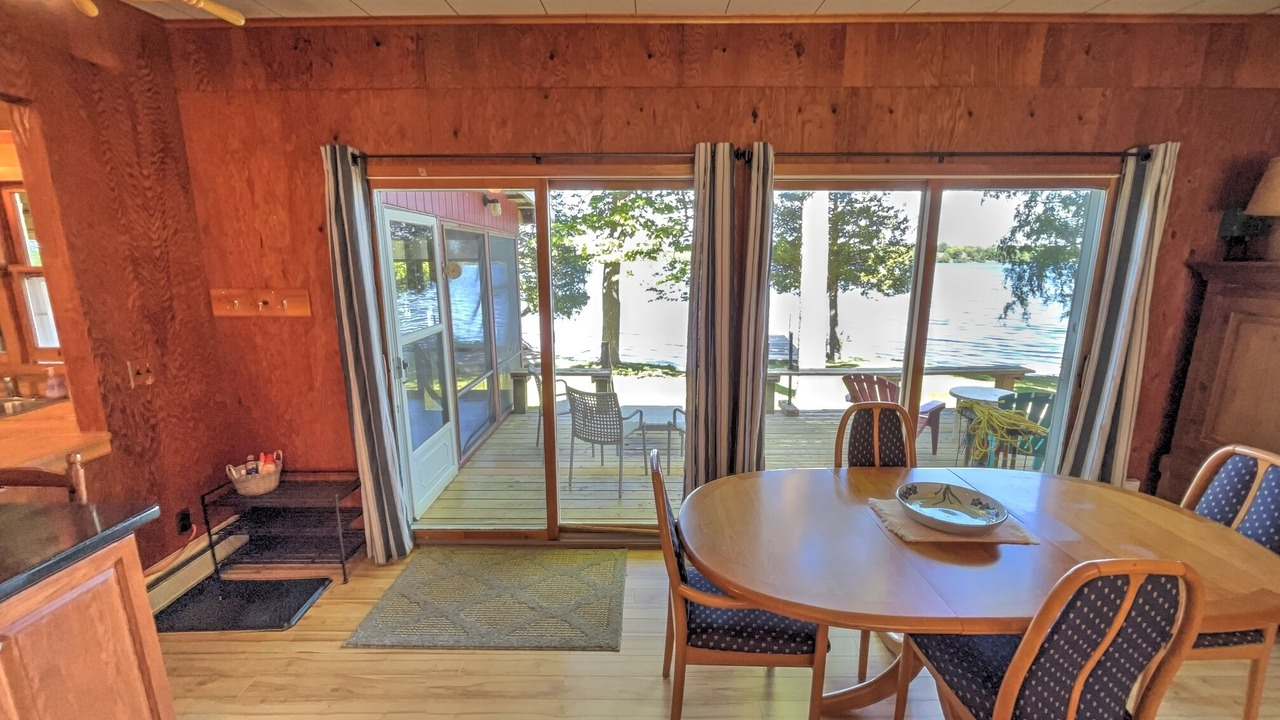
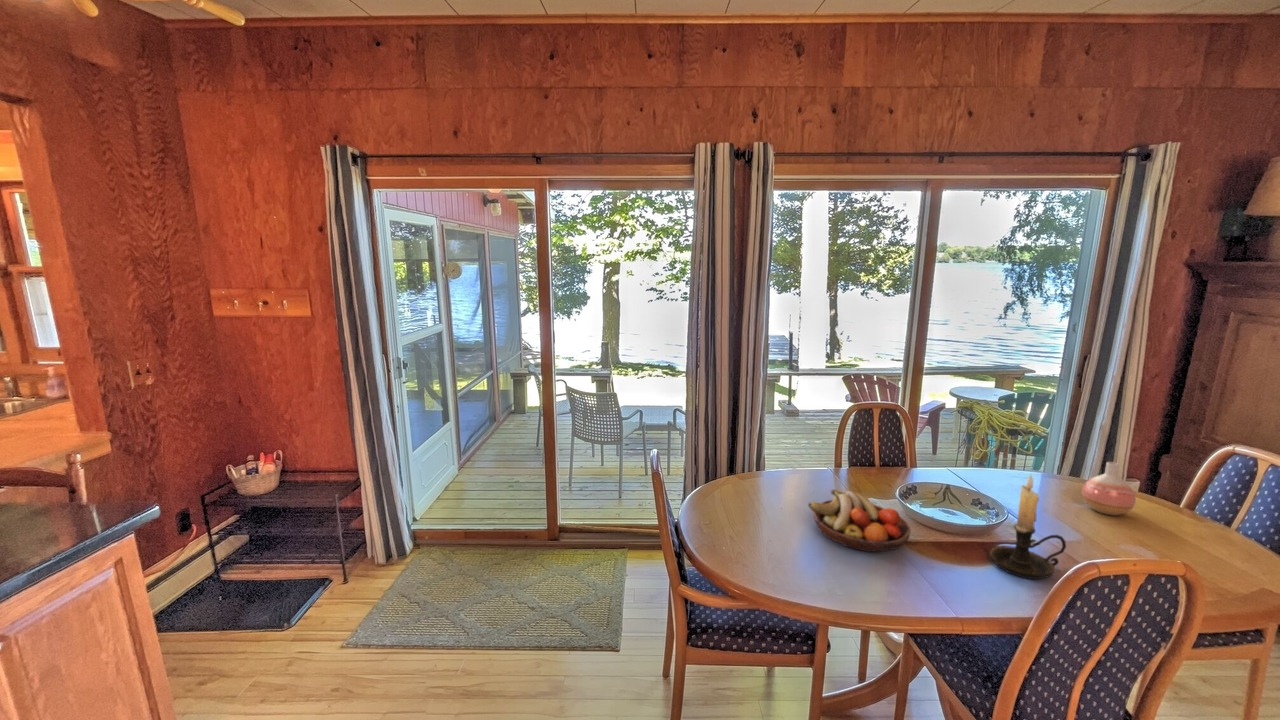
+ candle holder (1034, 521)
+ fruit bowl (859, 515)
+ vase (1109, 487)
